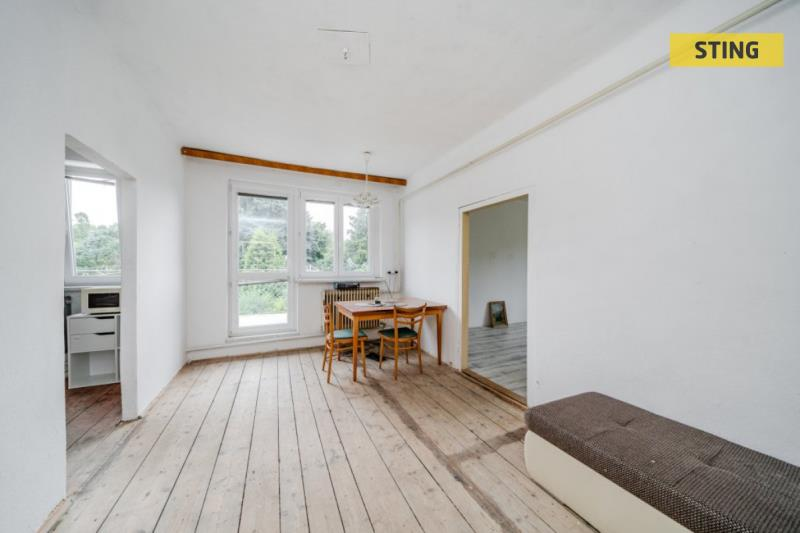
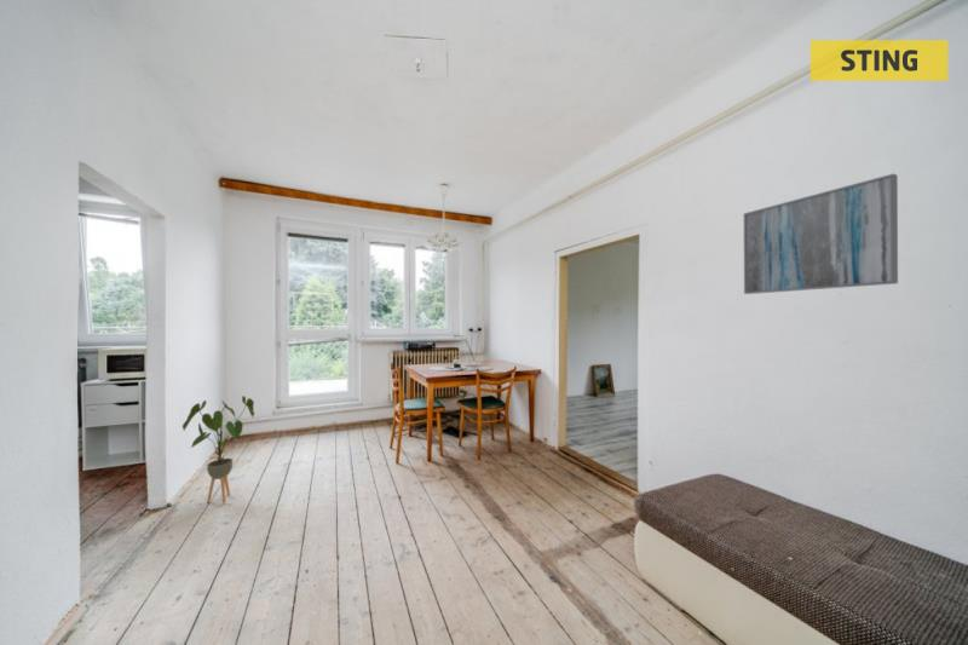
+ wall art (808, 243)
+ house plant (218, 448)
